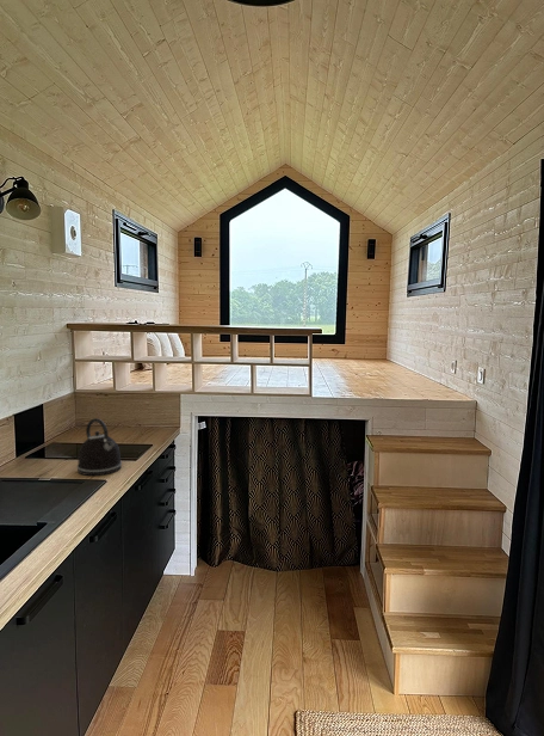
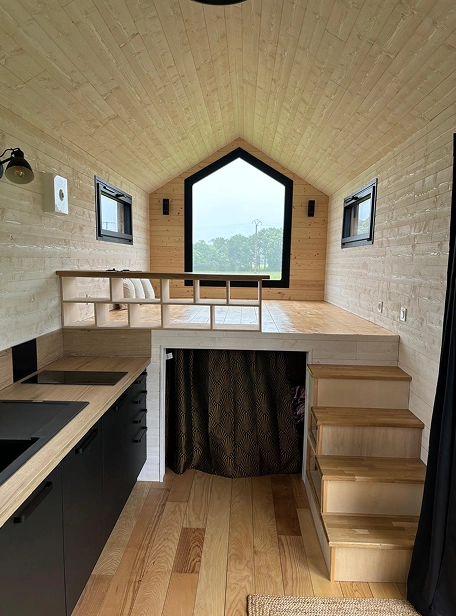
- kettle (98, 443)
